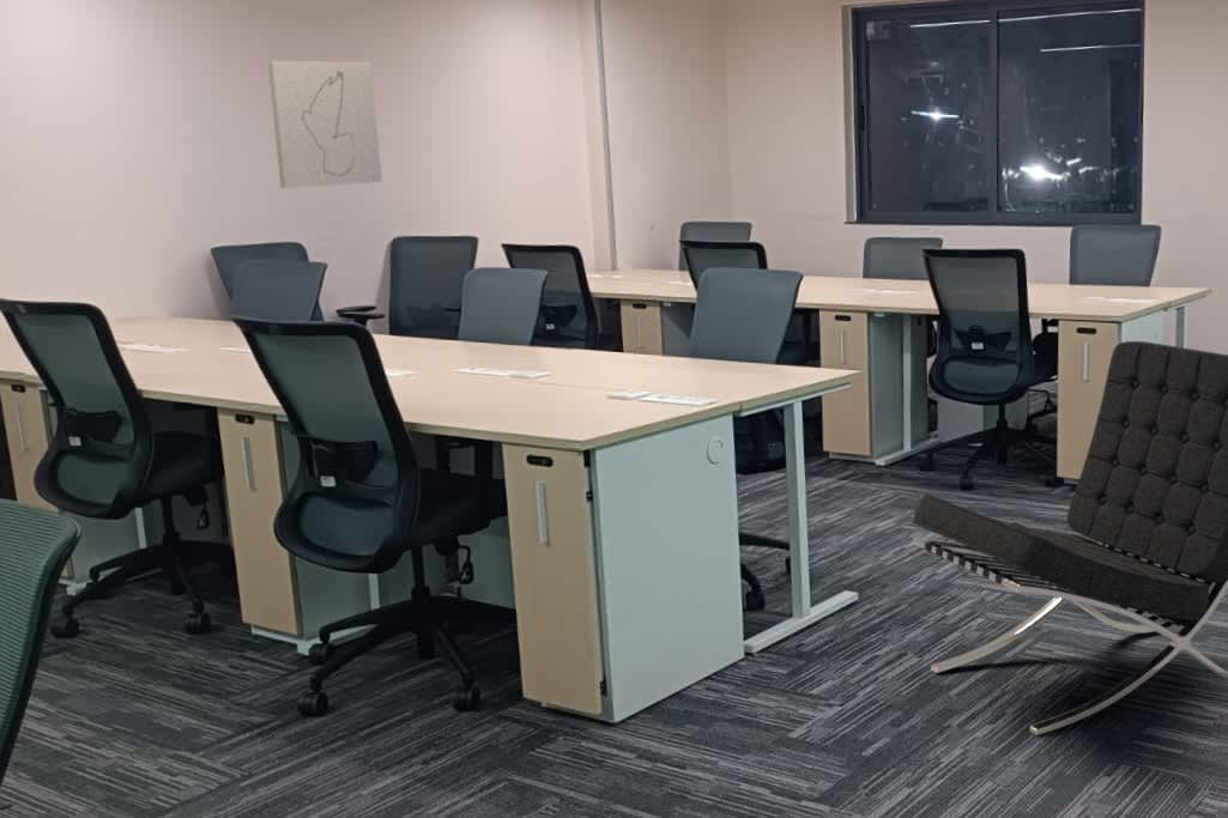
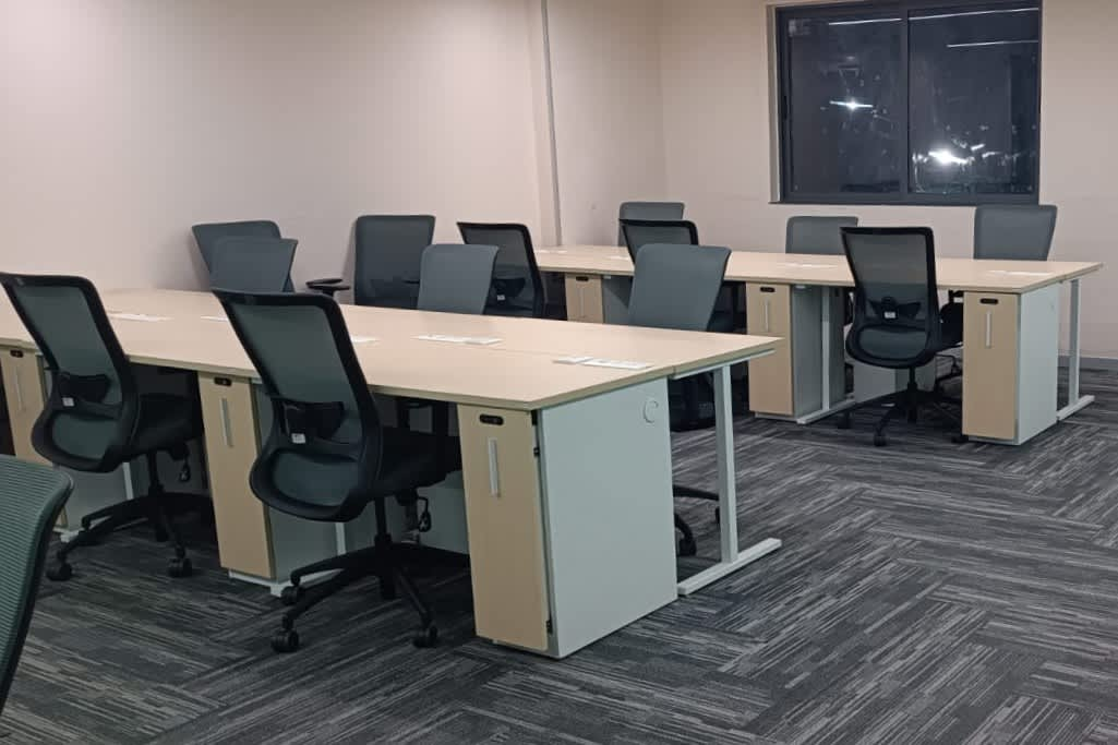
- lounge chair (1089, 522)
- wall art (326, 123)
